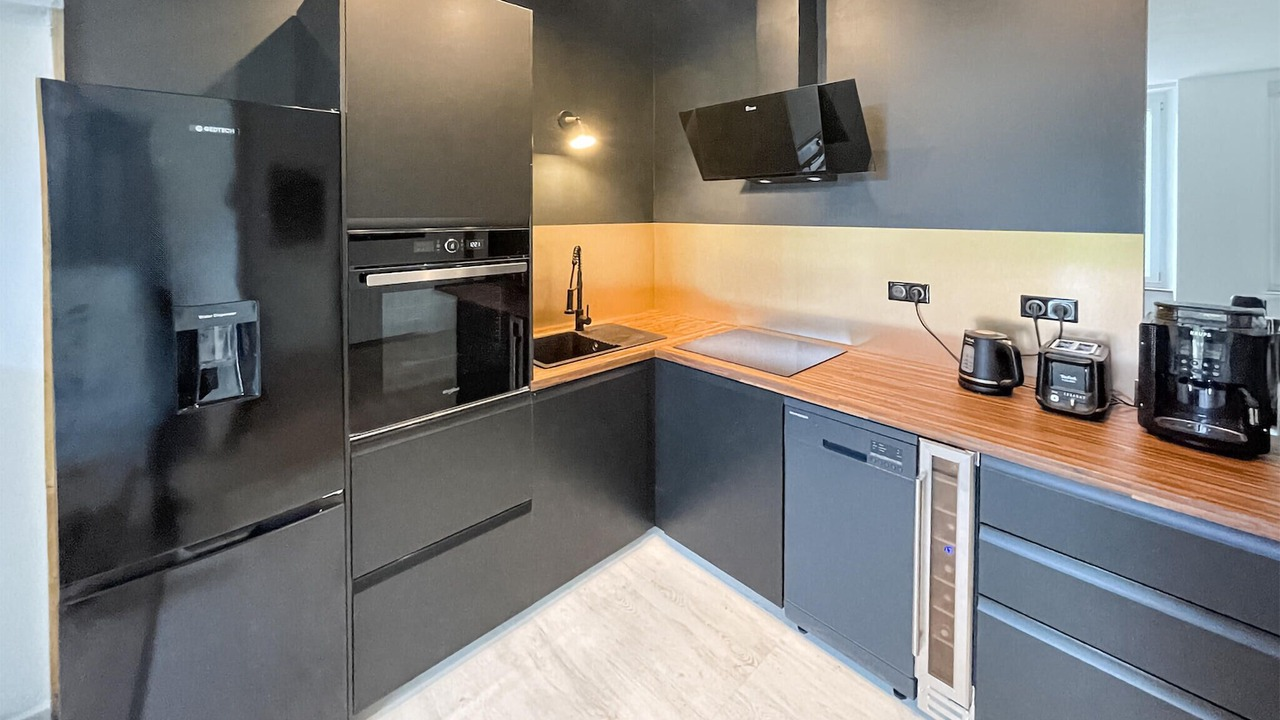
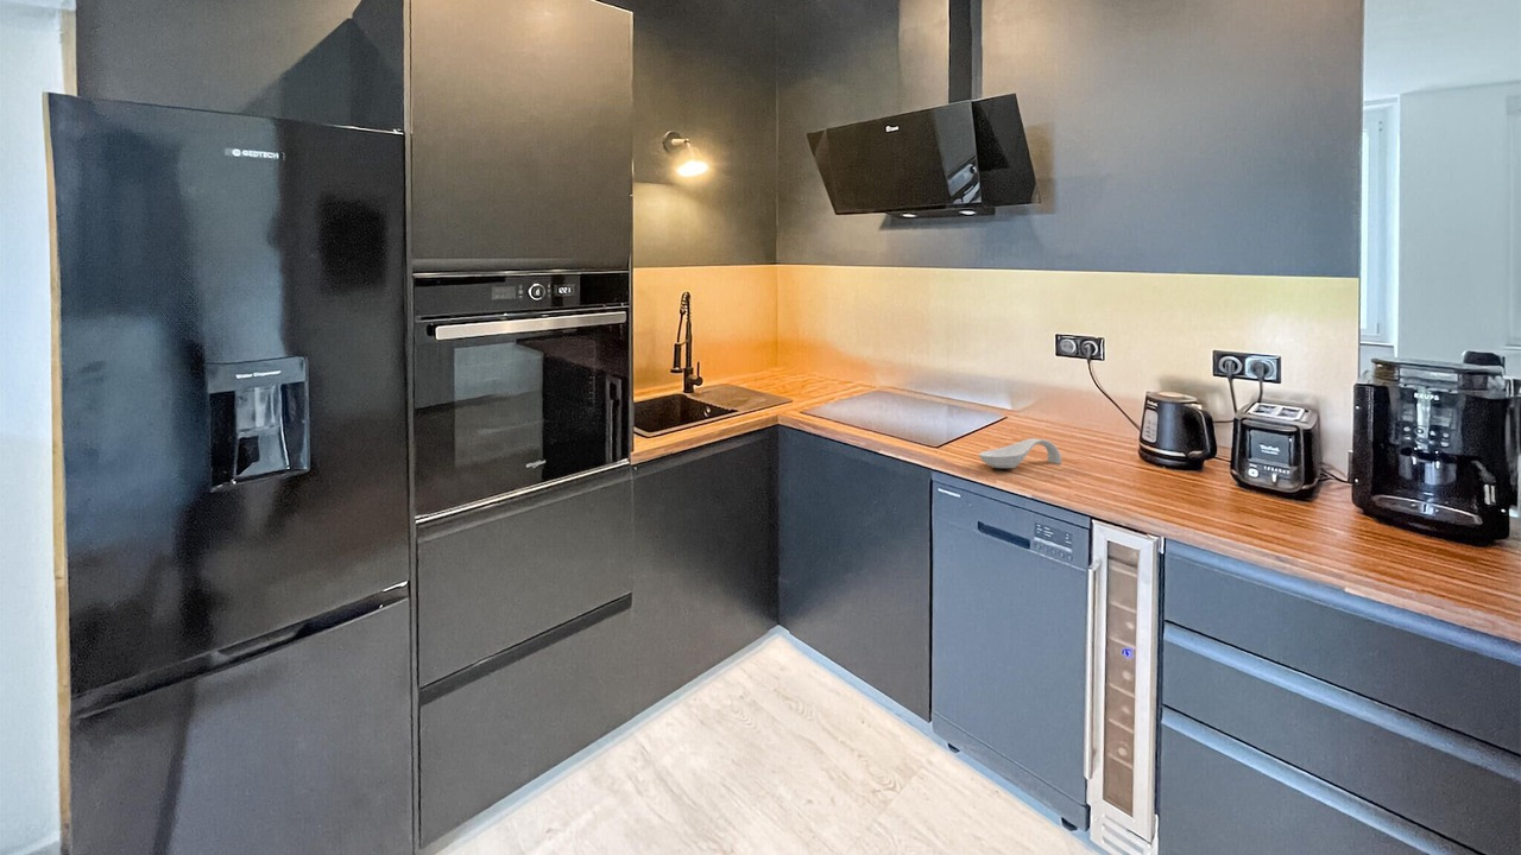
+ spoon rest (1020, 452)
